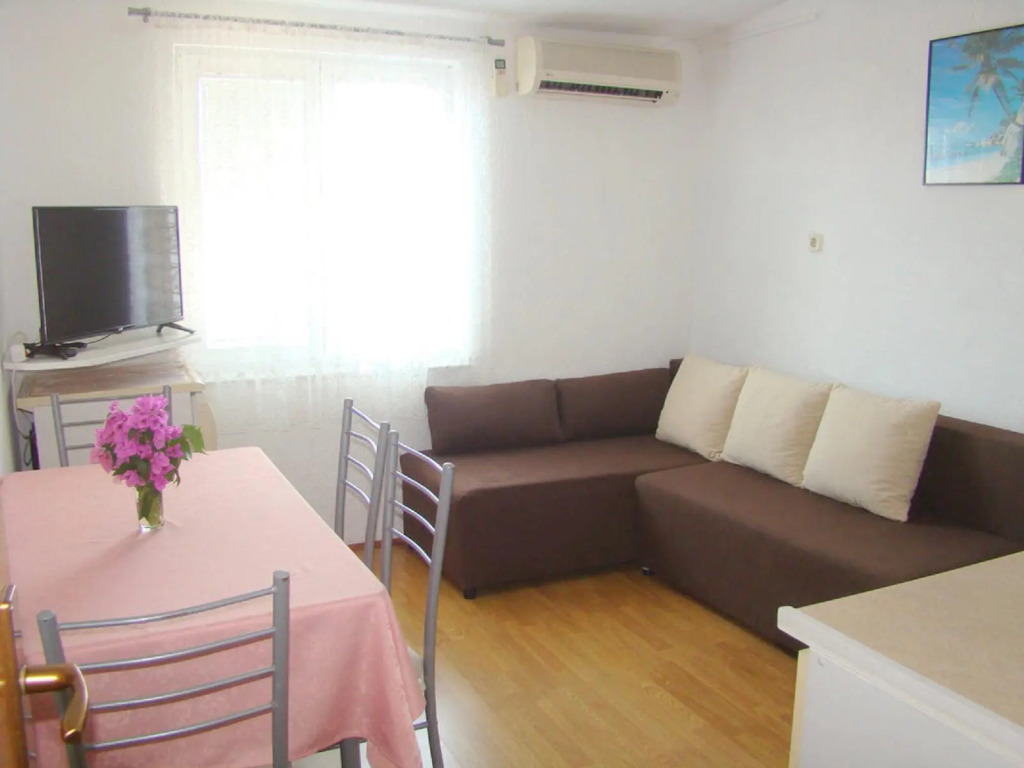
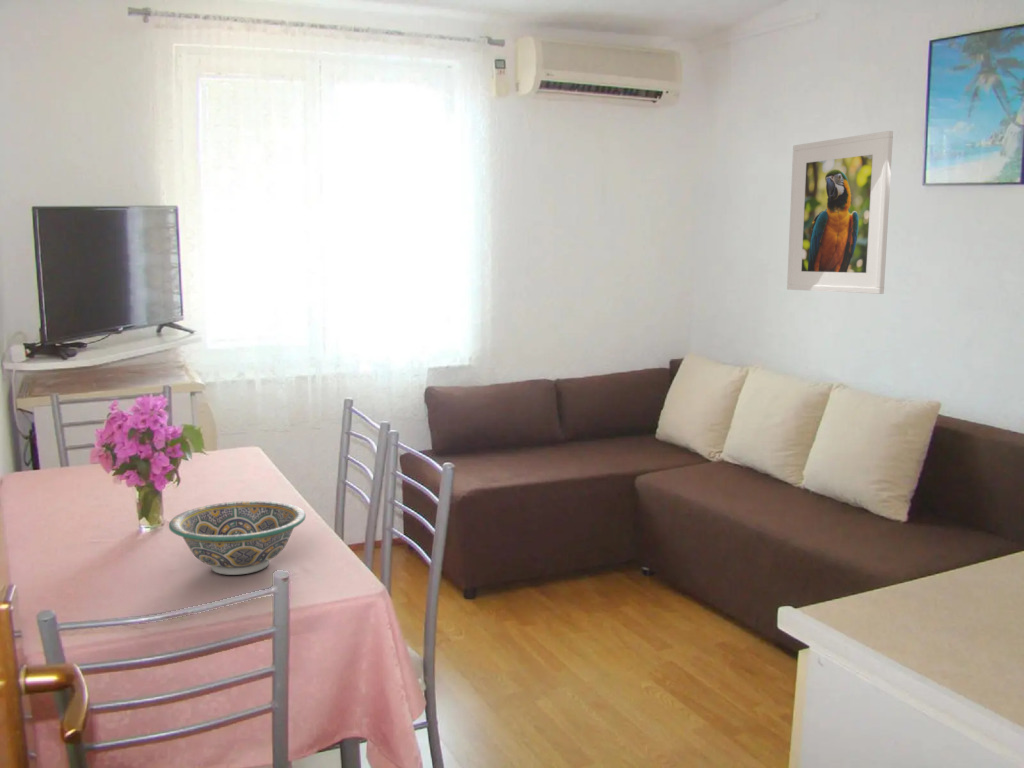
+ bowl (239, 541)
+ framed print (836, 215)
